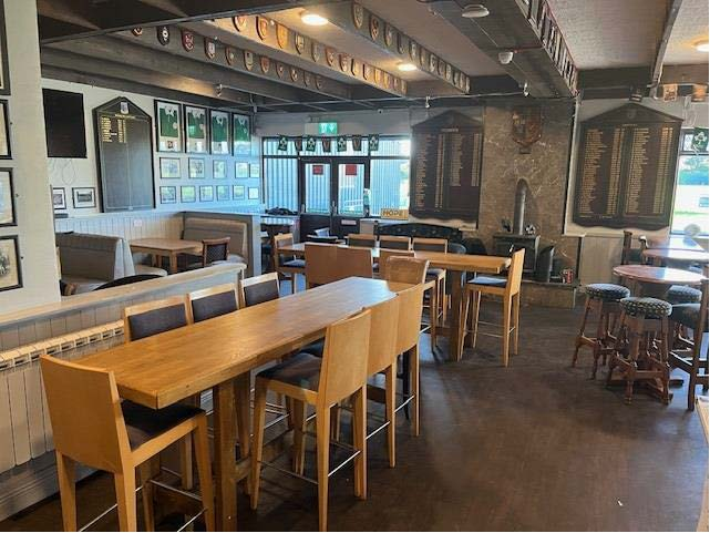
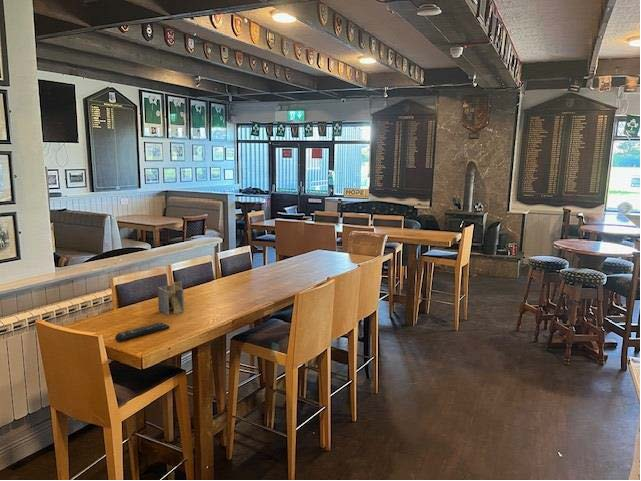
+ remote control (143, 331)
+ napkin holder (171, 295)
